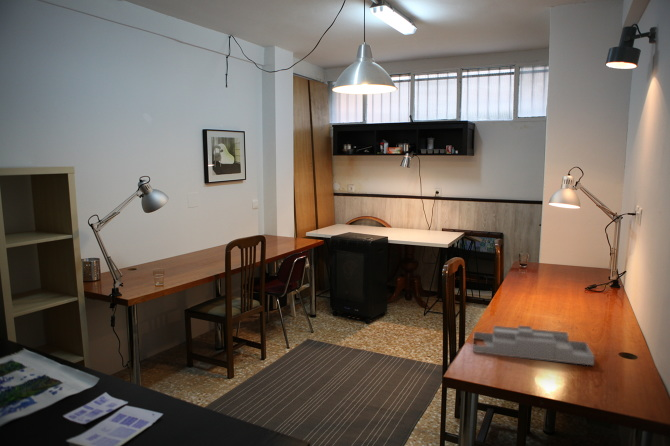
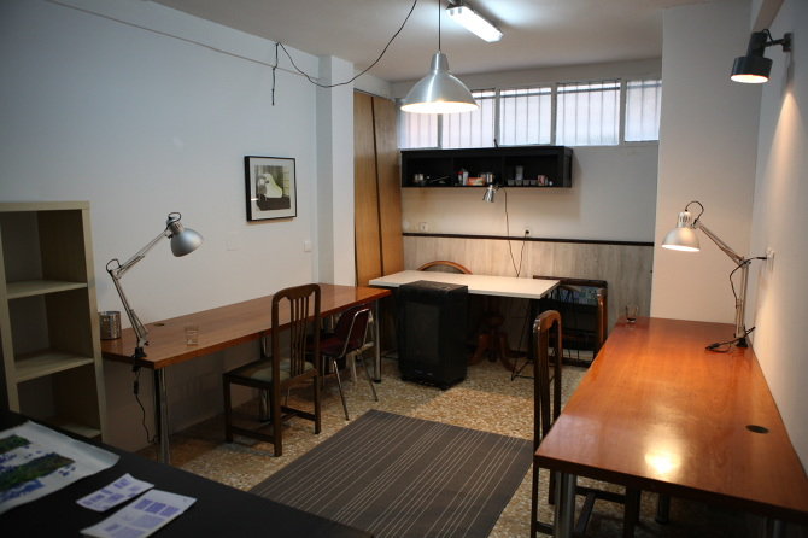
- desk organizer (529, 341)
